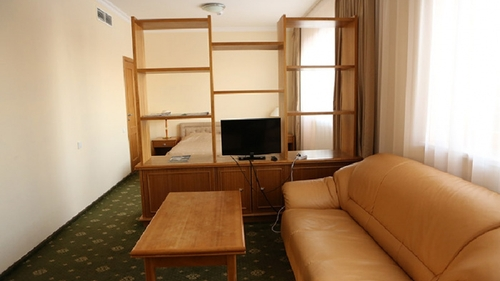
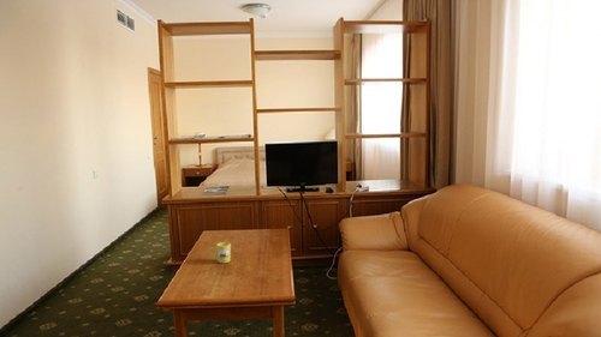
+ mug (220, 252)
